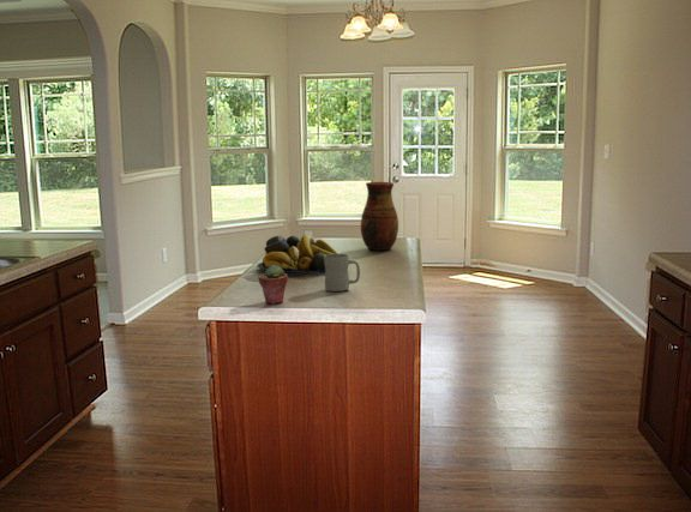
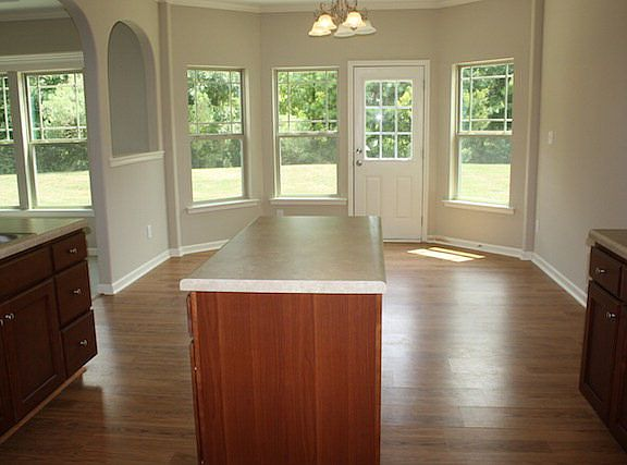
- fruit bowl (301, 251)
- vase (379, 216)
- mug (342, 272)
- potted succulent (274, 283)
